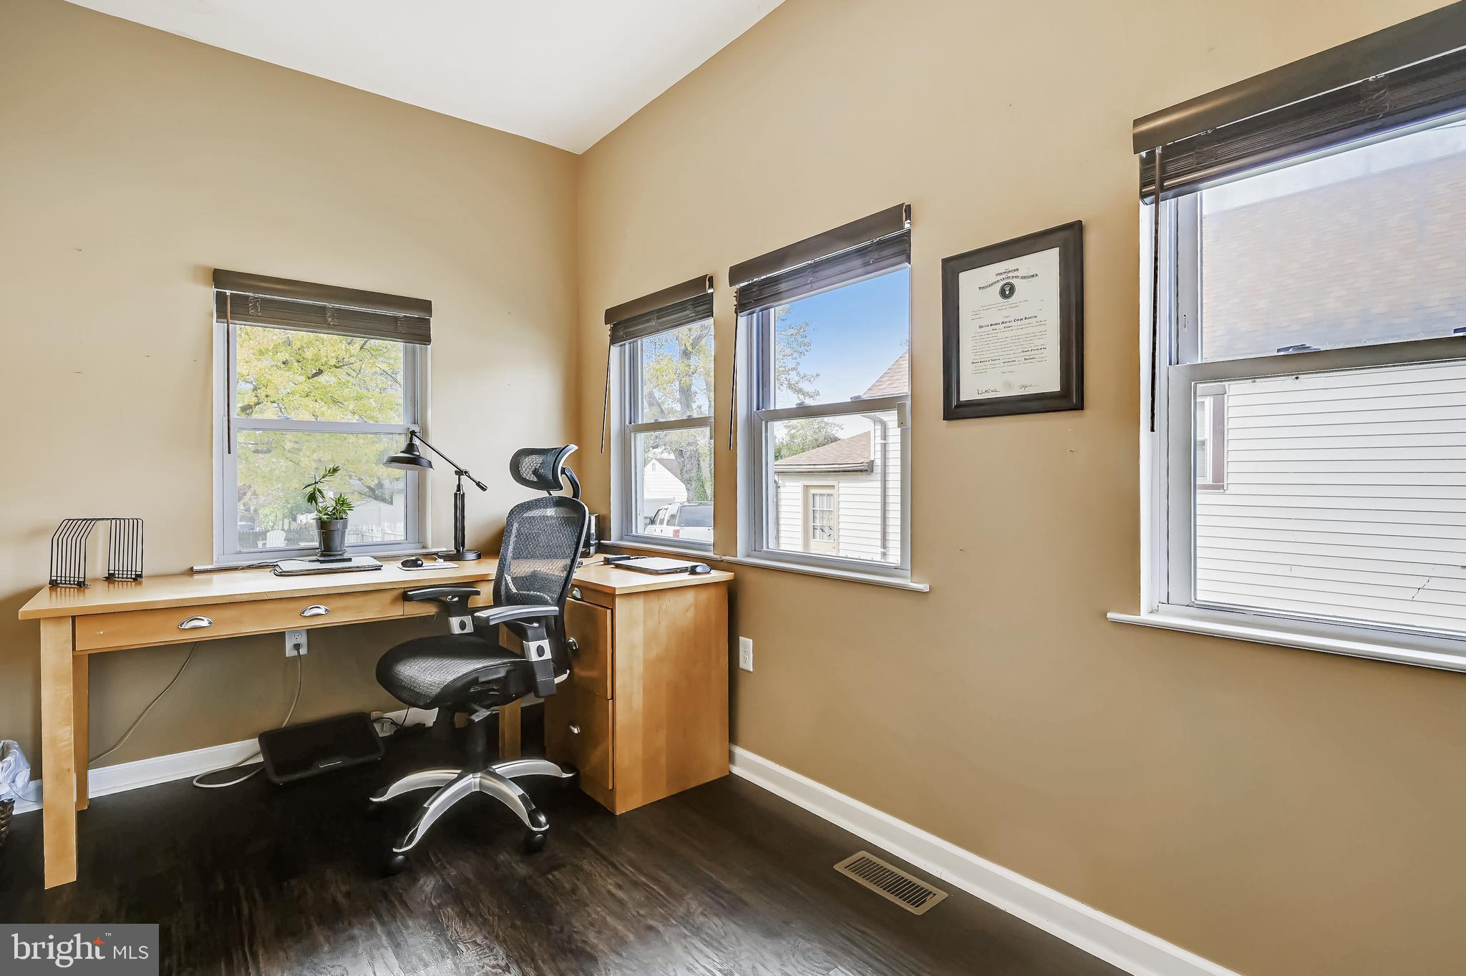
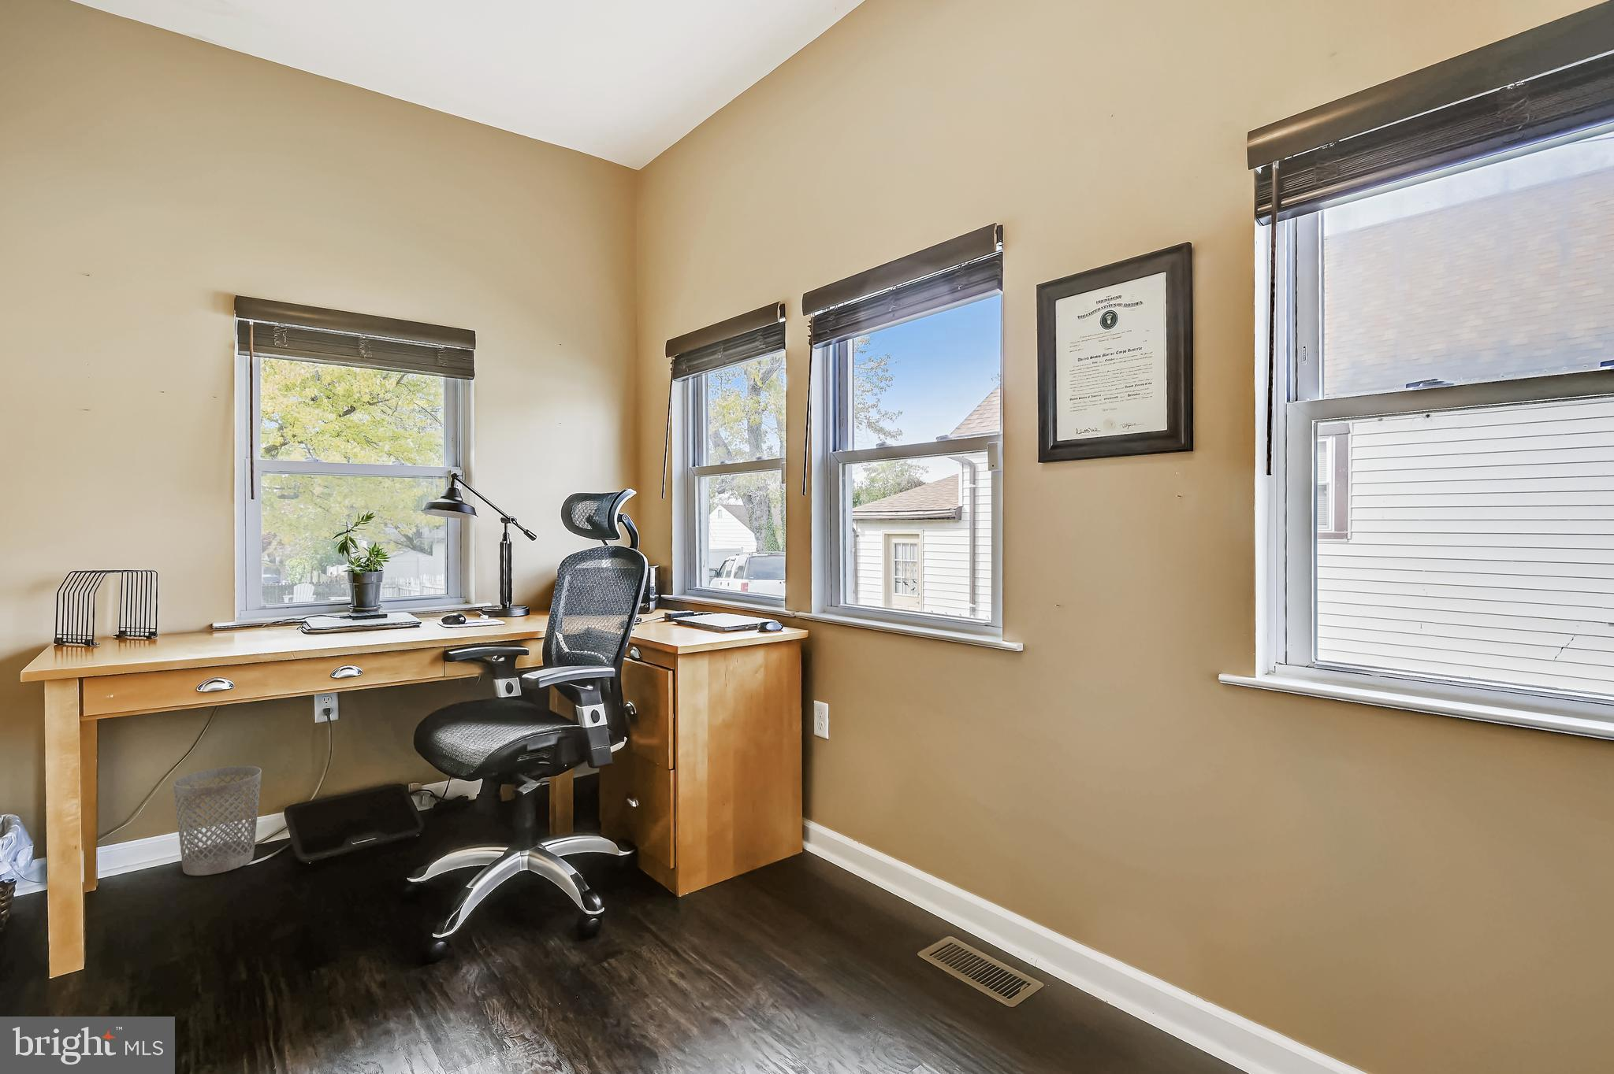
+ wastebasket (218, 820)
